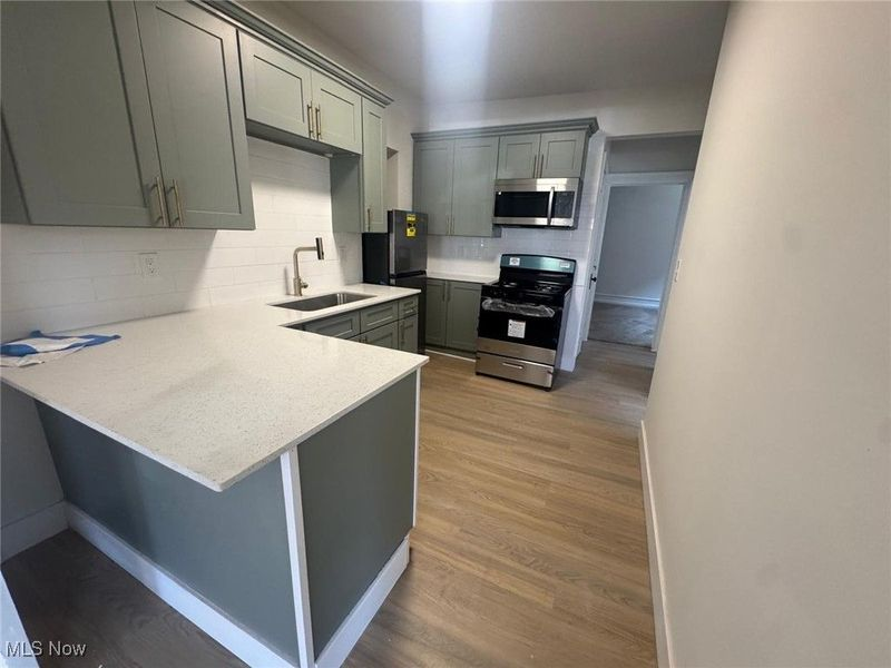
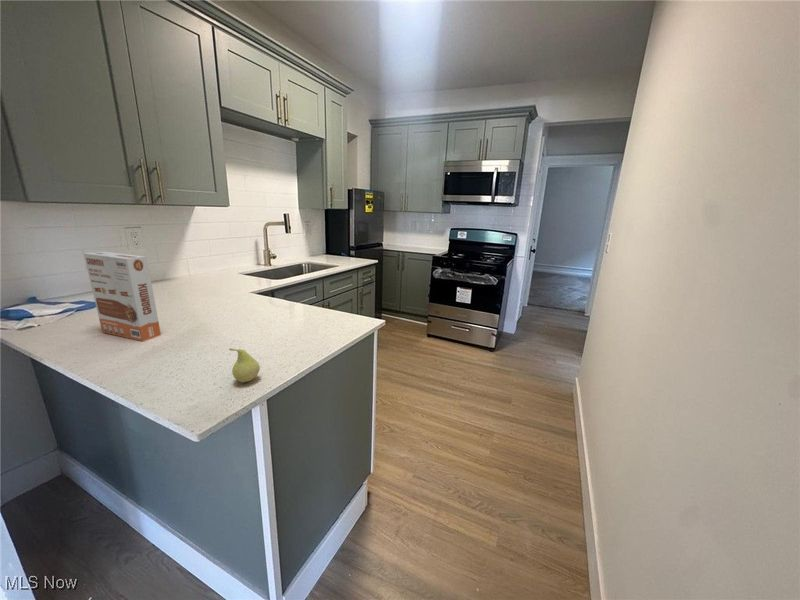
+ fruit (243, 362)
+ cereal box (123, 295)
